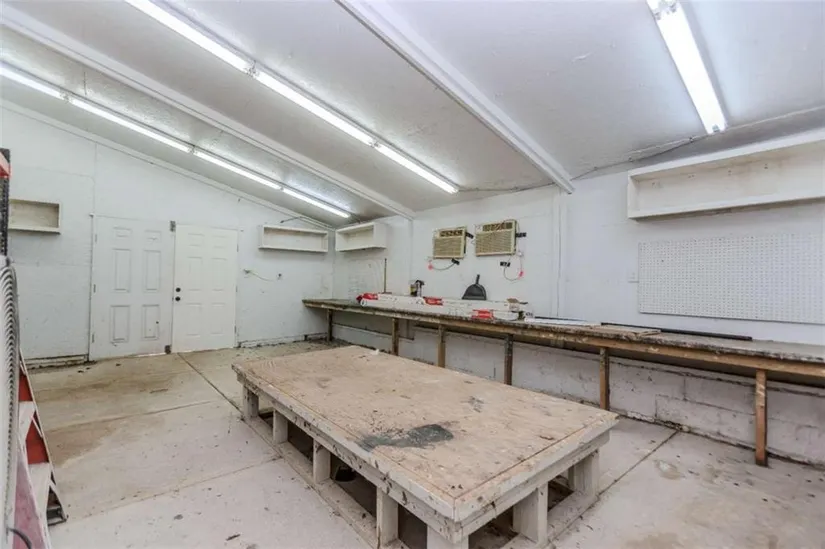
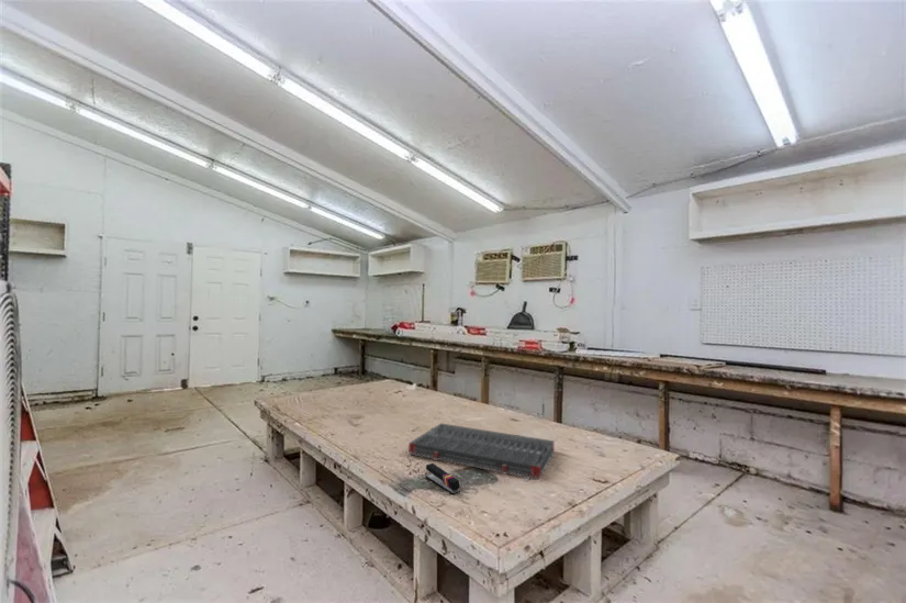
+ tool organizer (481, 448)
+ stapler (441, 478)
